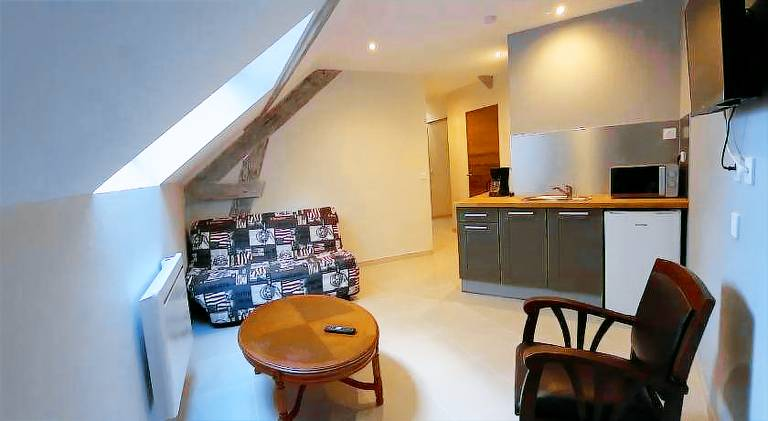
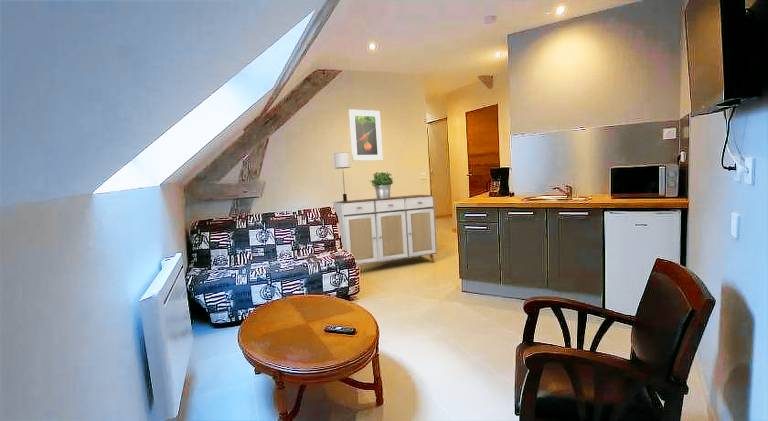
+ potted plant (381, 184)
+ sideboard (386, 232)
+ table lamp (343, 177)
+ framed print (366, 135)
